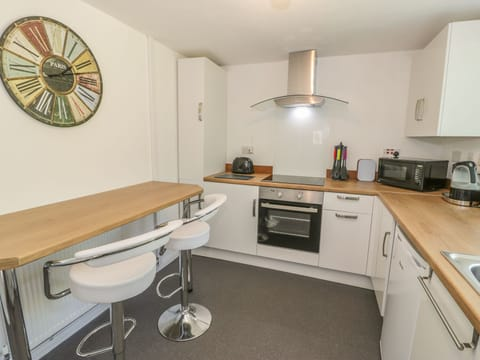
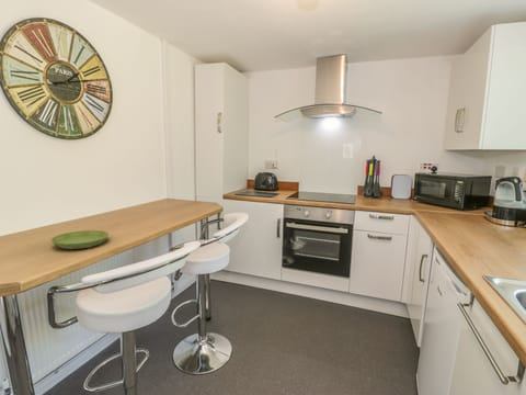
+ saucer (81, 239)
